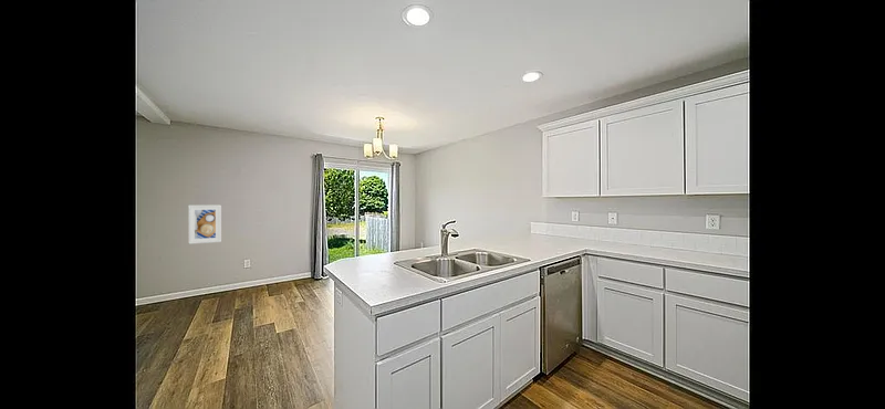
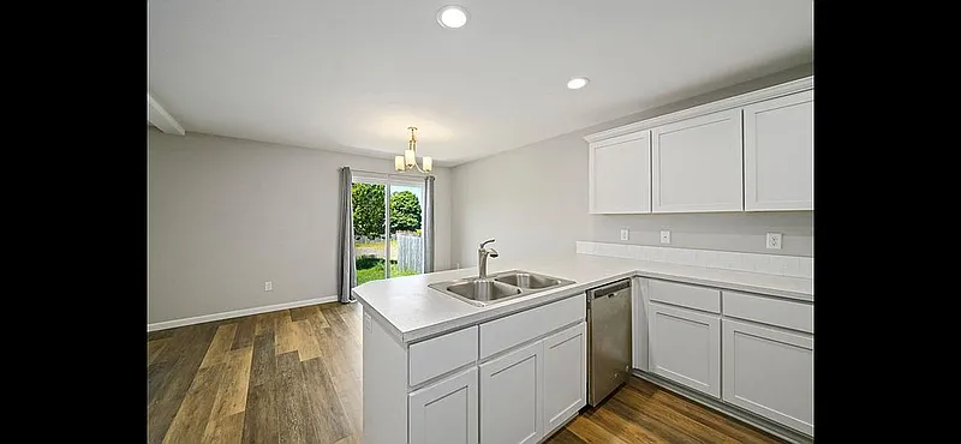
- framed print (205, 223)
